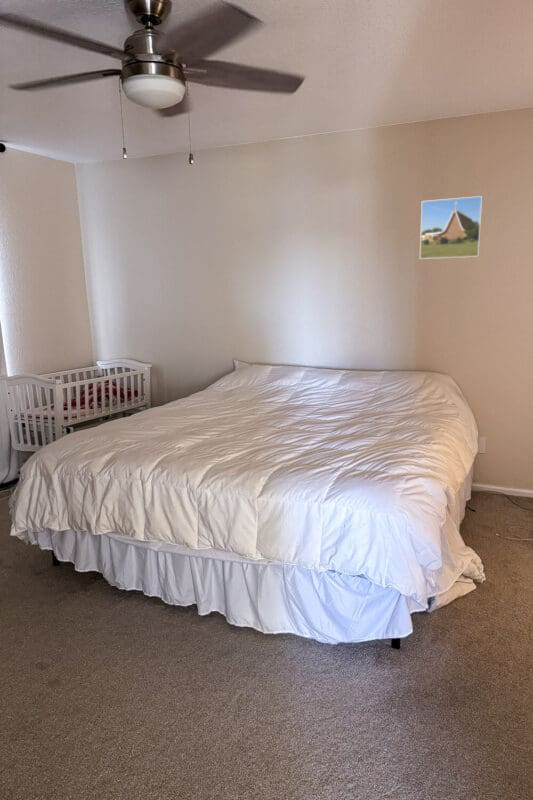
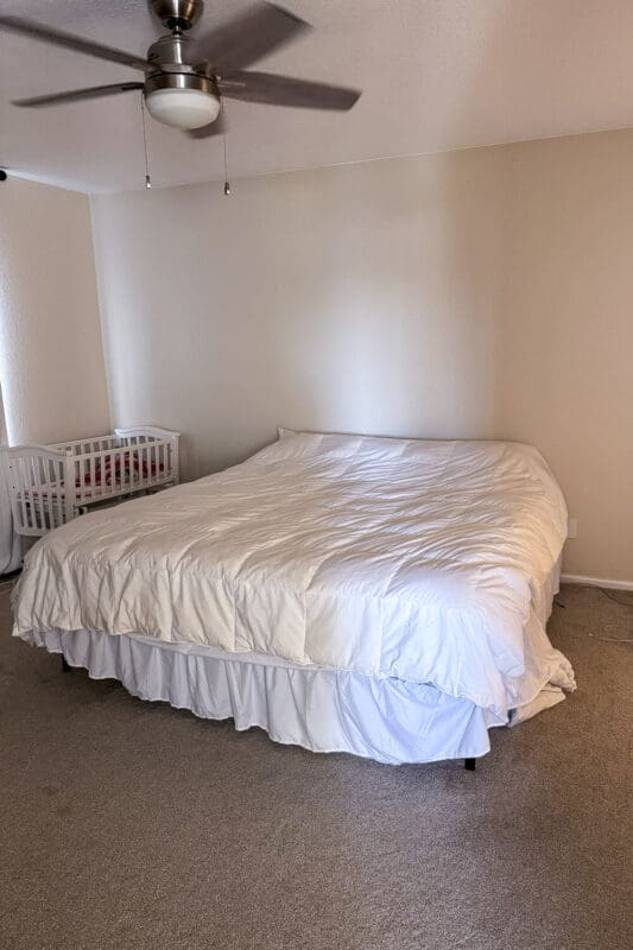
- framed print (450, 228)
